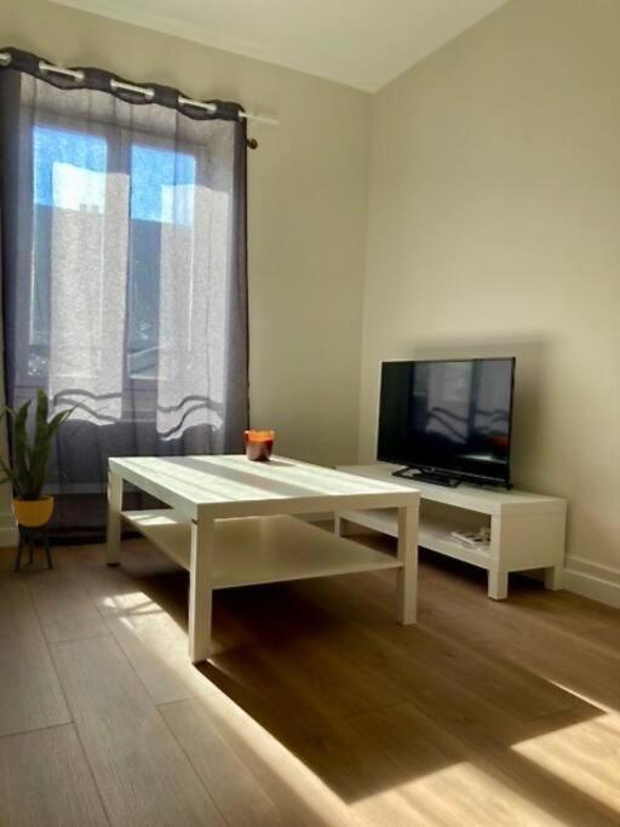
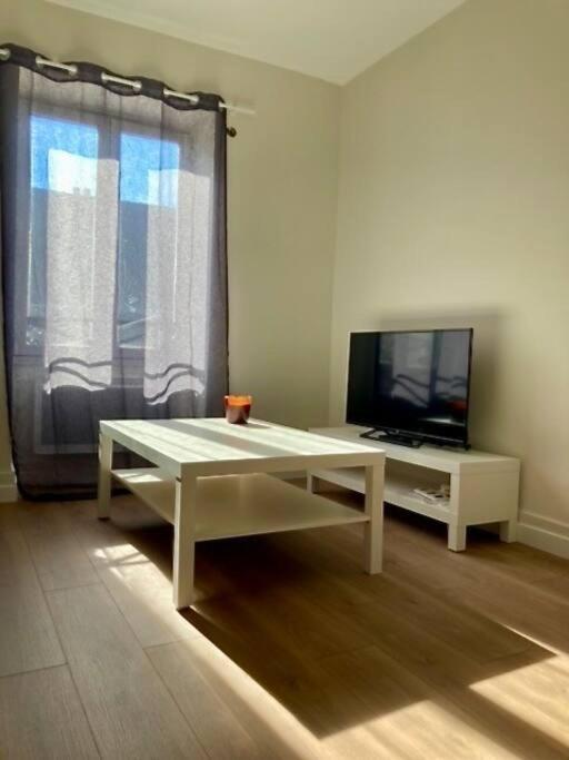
- house plant (41, 476)
